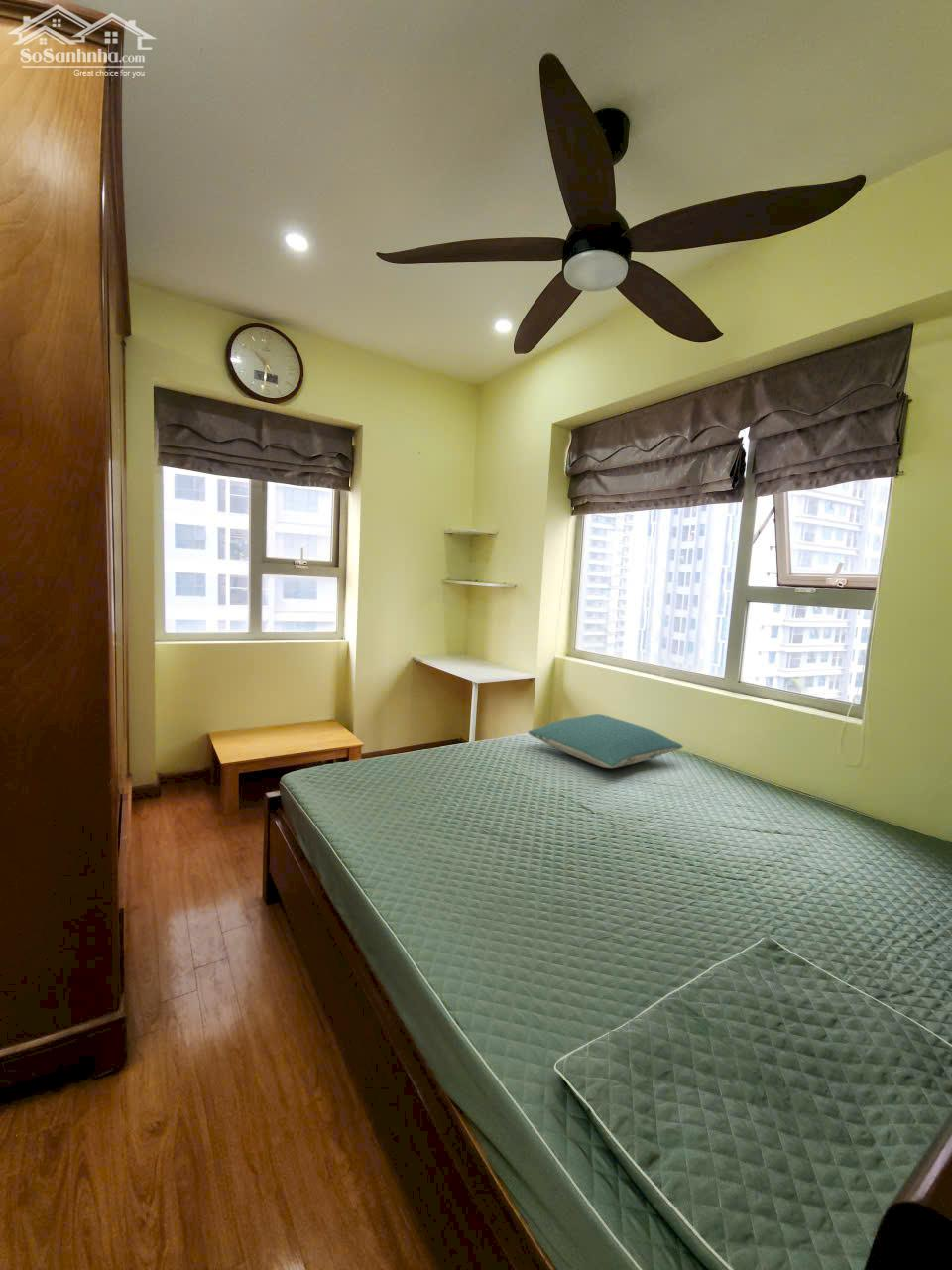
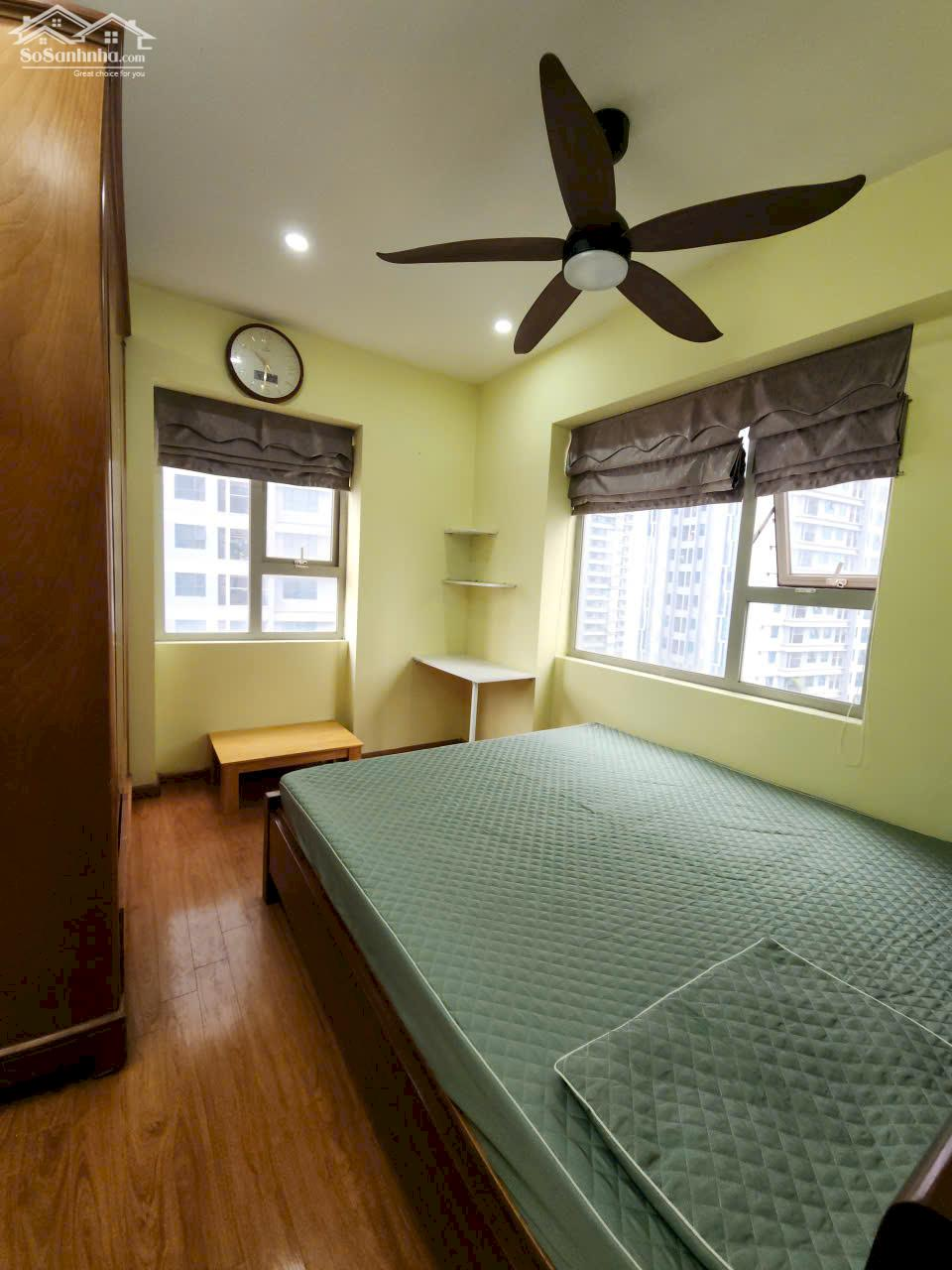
- pillow (603, 739)
